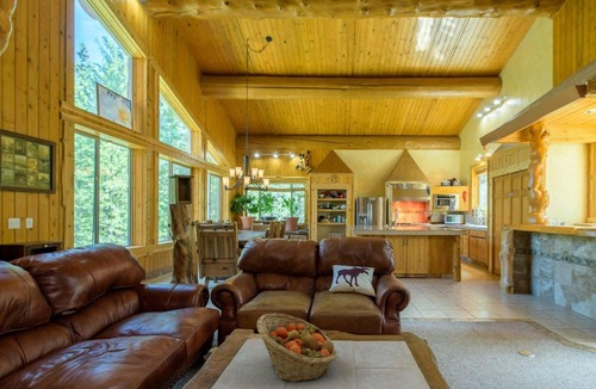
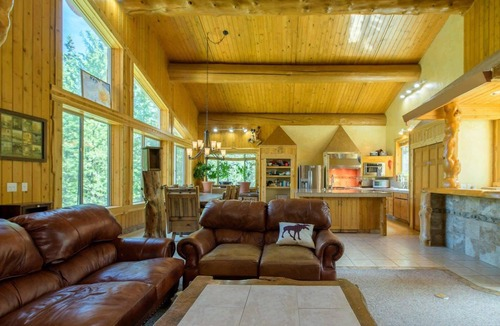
- fruit basket (296, 342)
